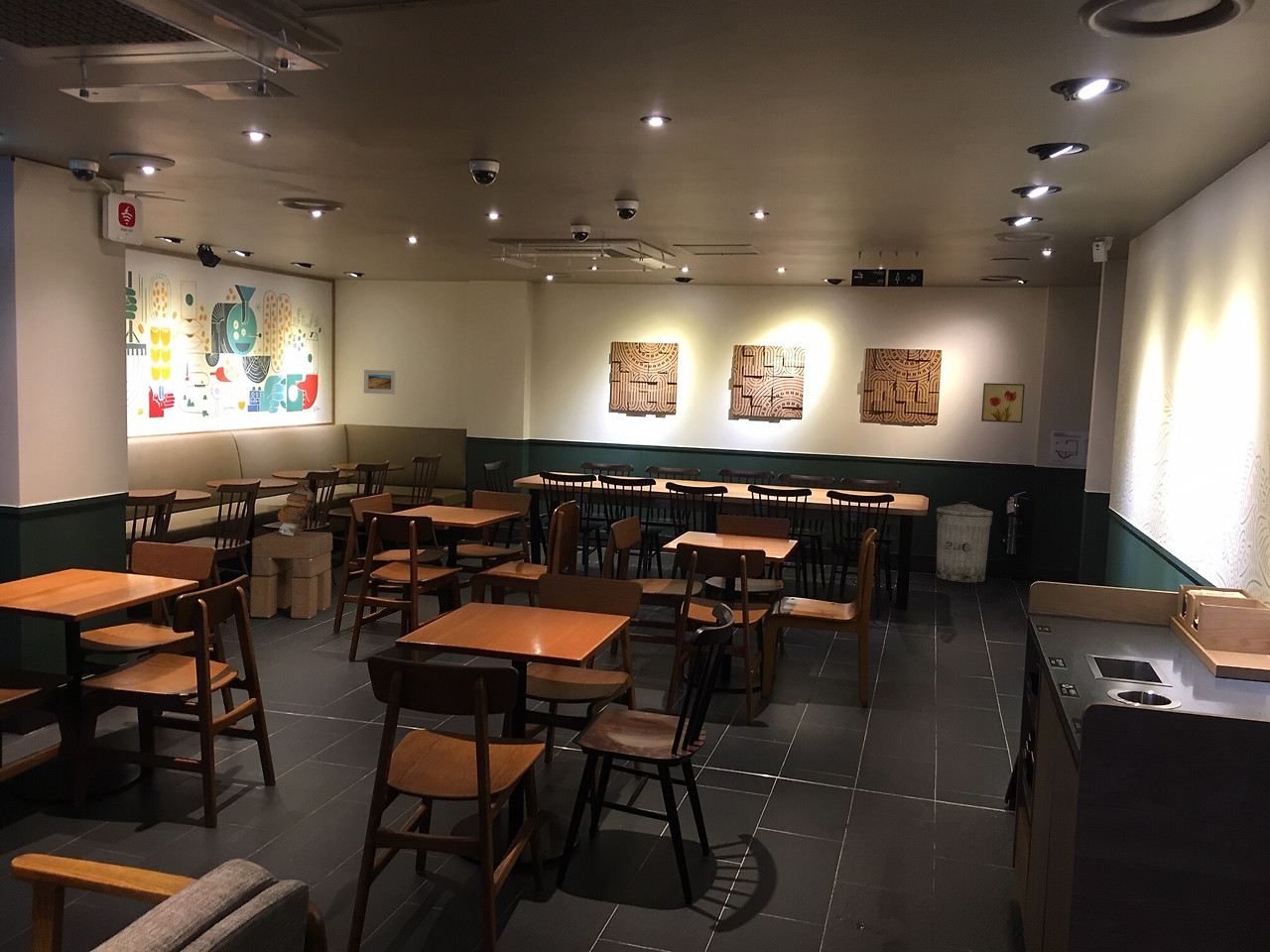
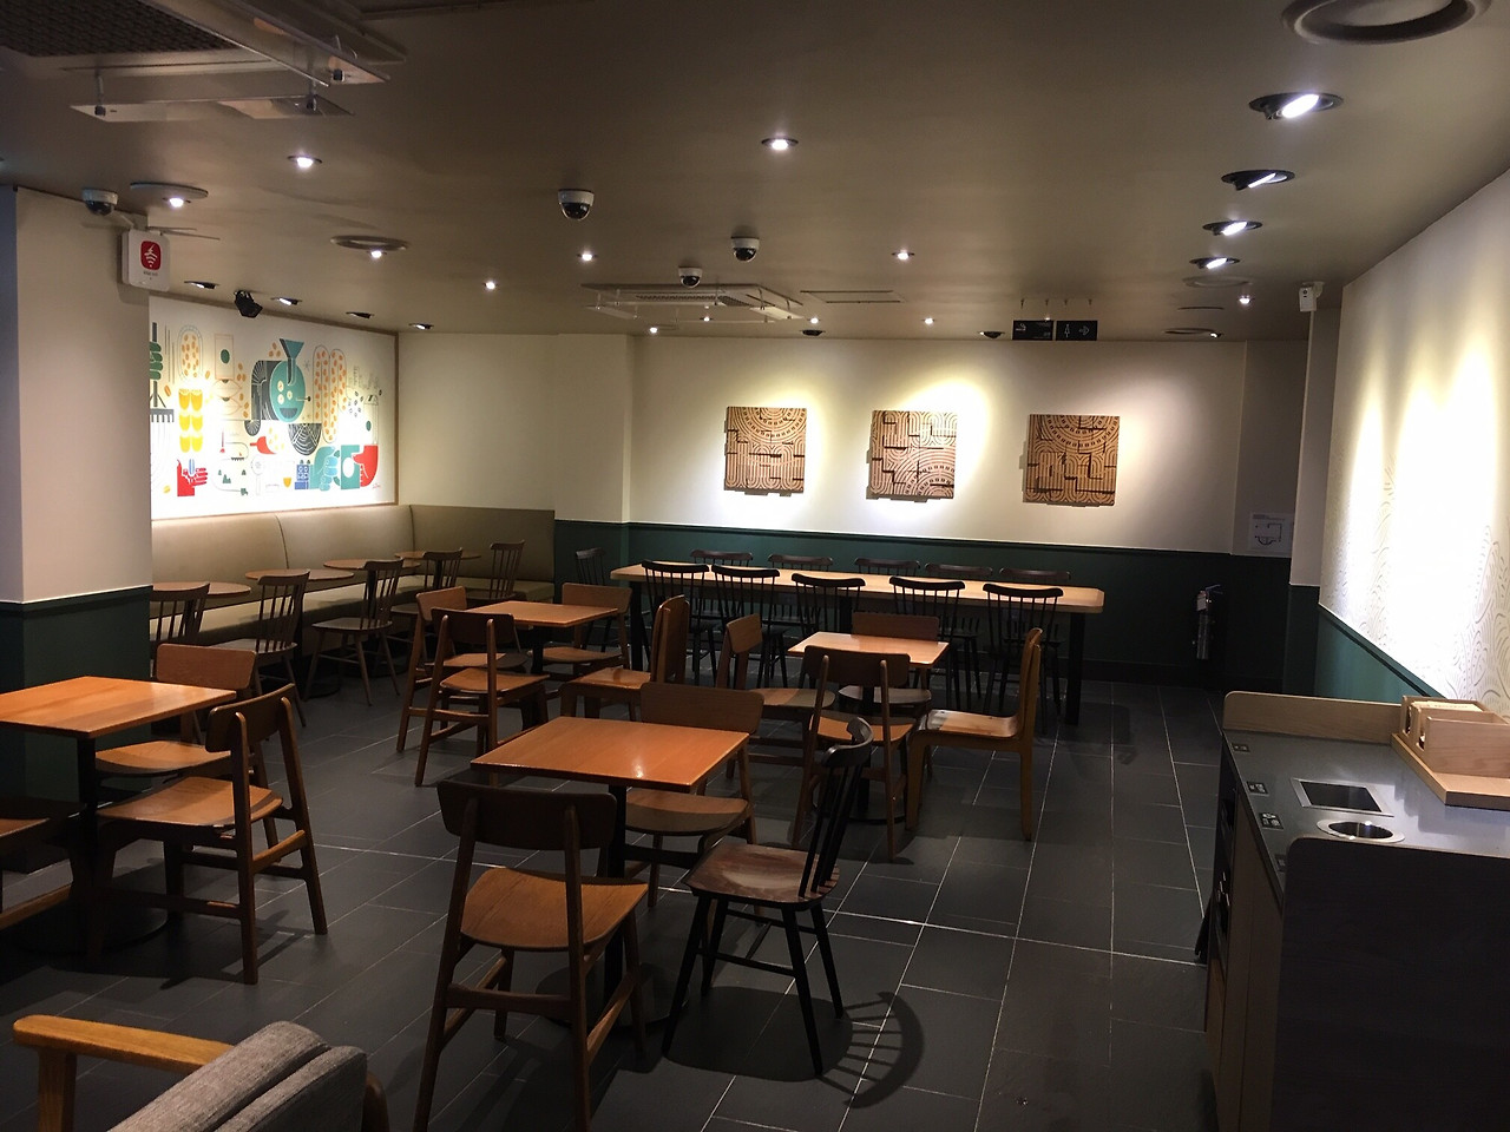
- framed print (379, 382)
- wooden stool (292, 573)
- wall art (1002, 403)
- stack of books (294, 510)
- trash can (962, 539)
